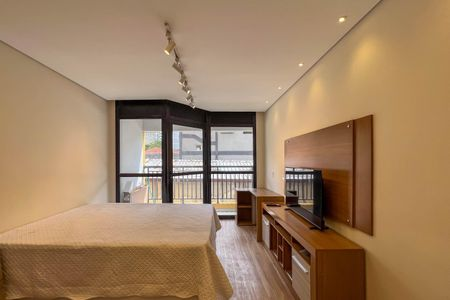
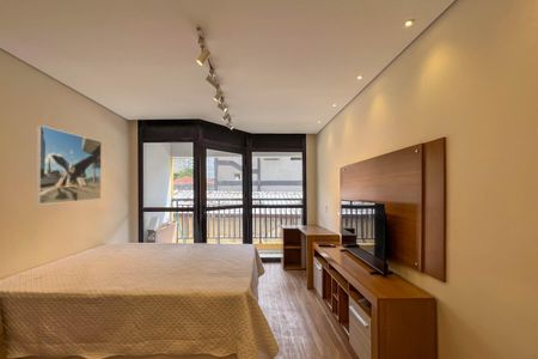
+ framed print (73, 168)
